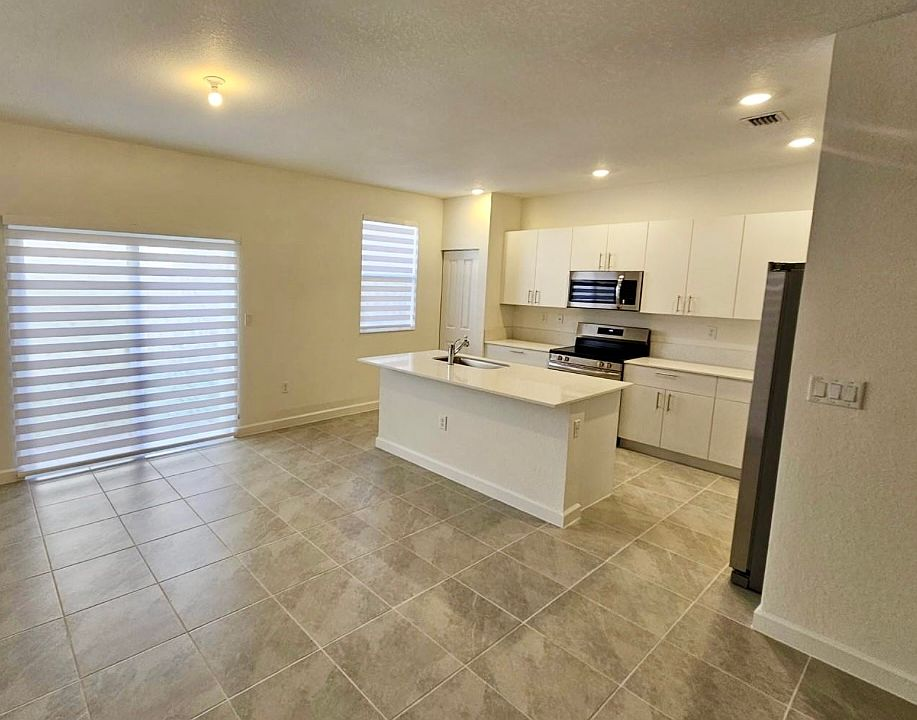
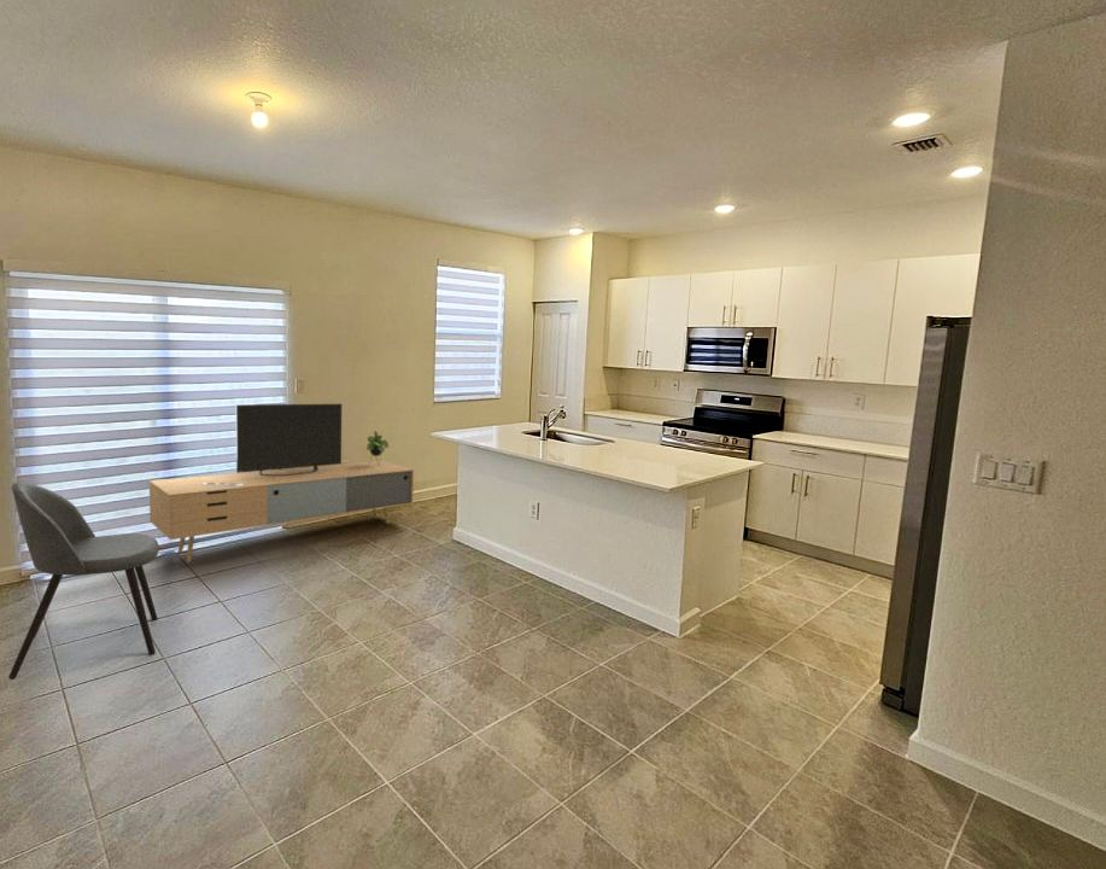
+ media console (293, 472)
+ dining chair (87, 565)
